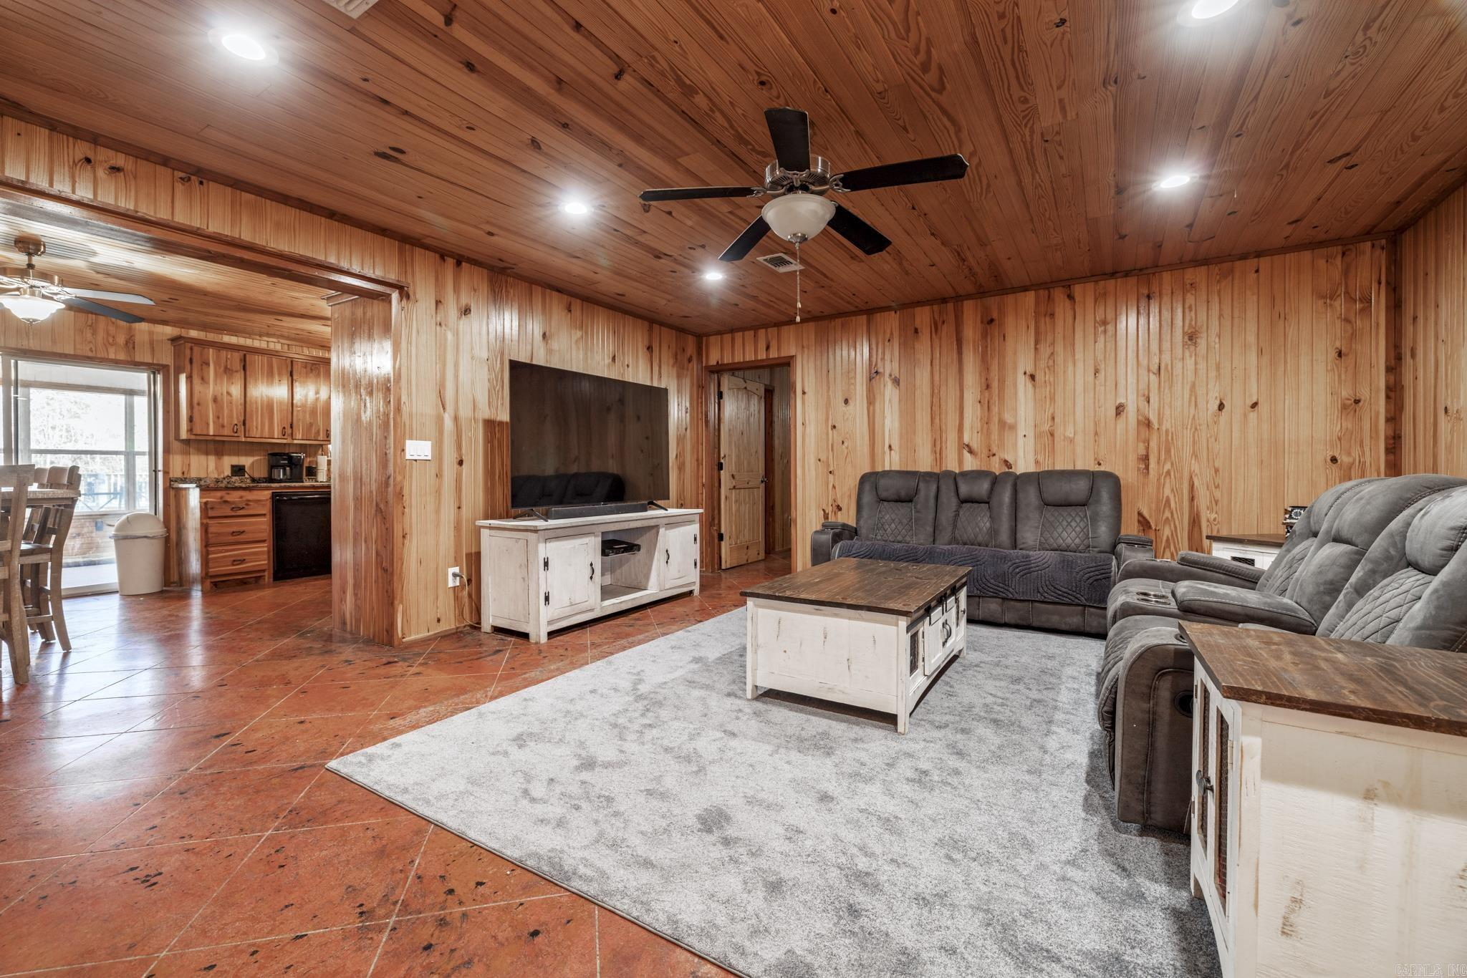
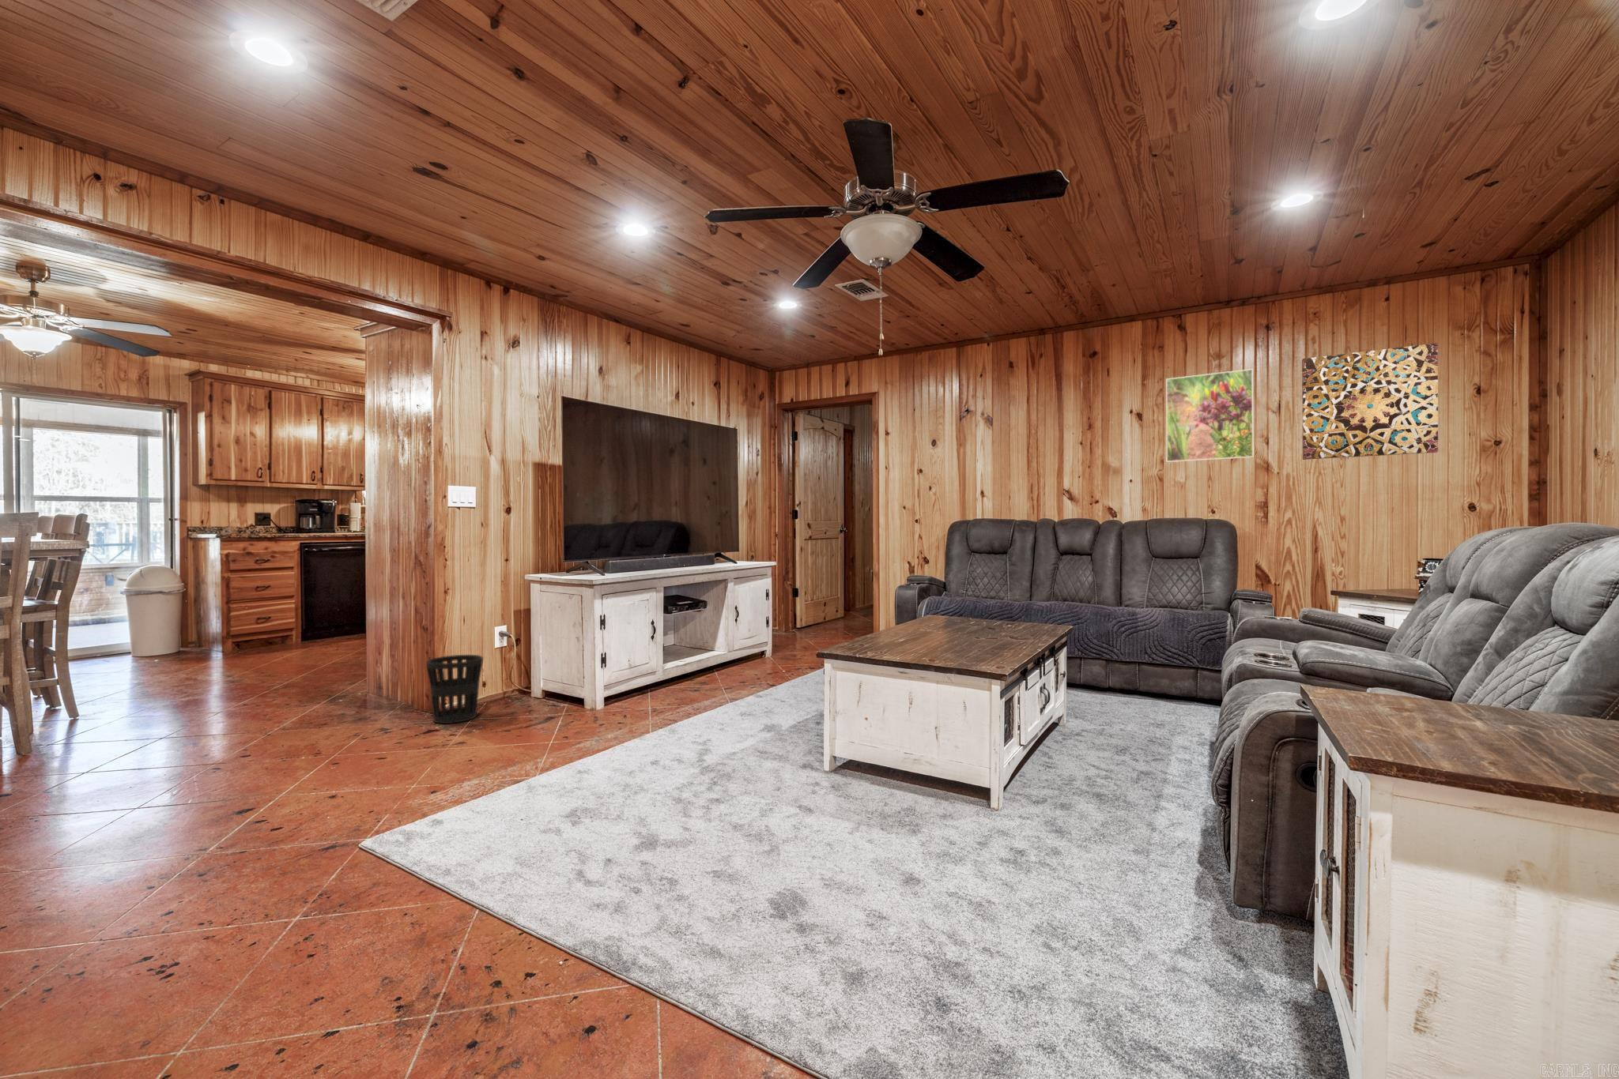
+ wastebasket (454, 688)
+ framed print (1208, 417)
+ wall art (1367, 403)
